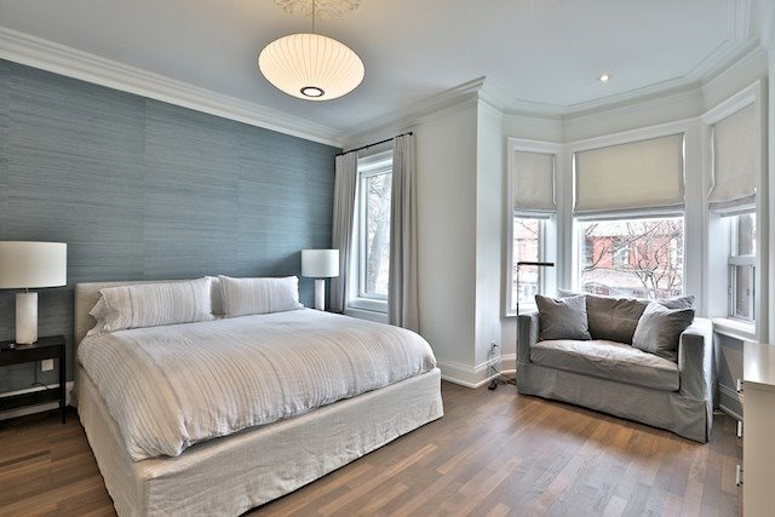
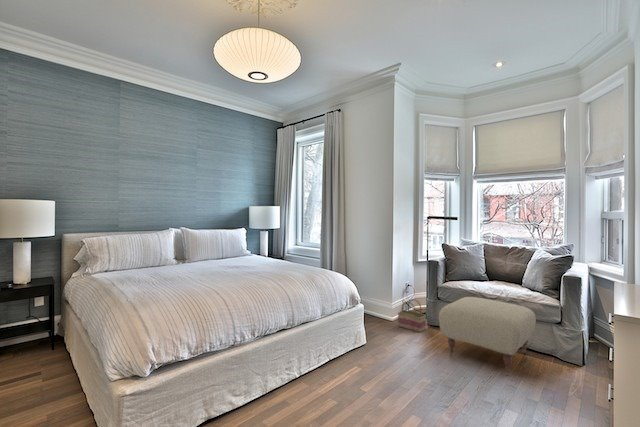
+ basket (411, 314)
+ ottoman (486, 329)
